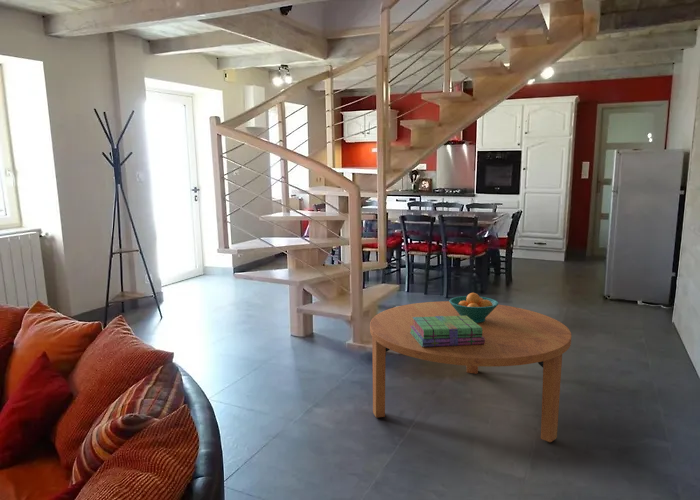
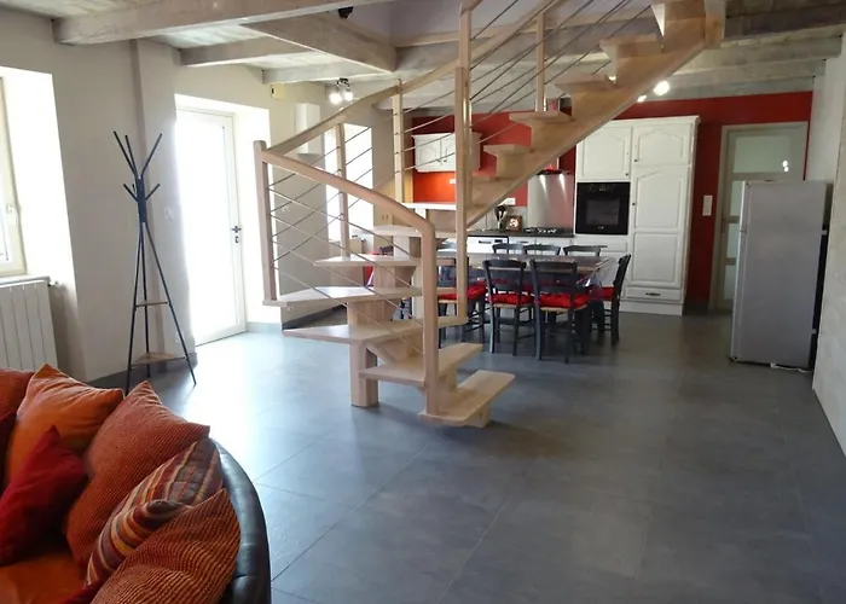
- coffee table (465, 365)
- fruit bowl (473, 306)
- stack of books (446, 330)
